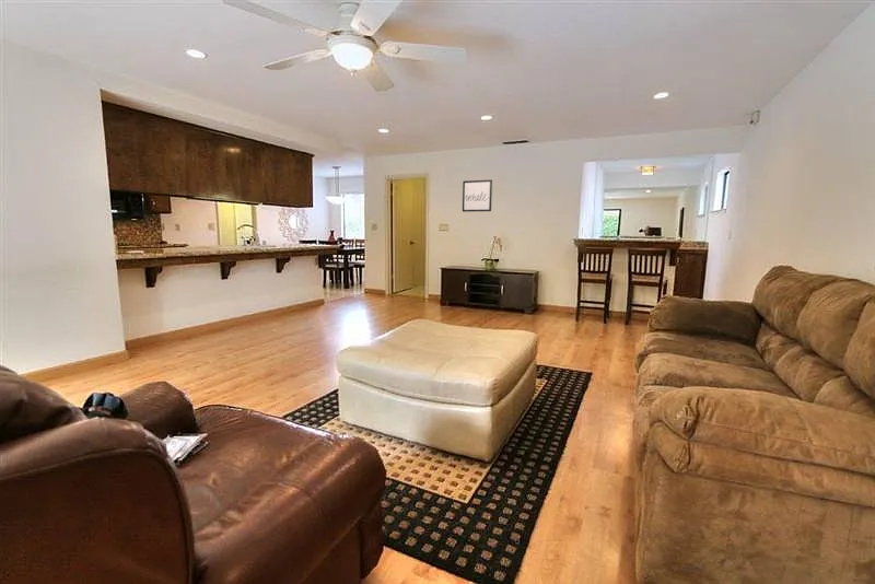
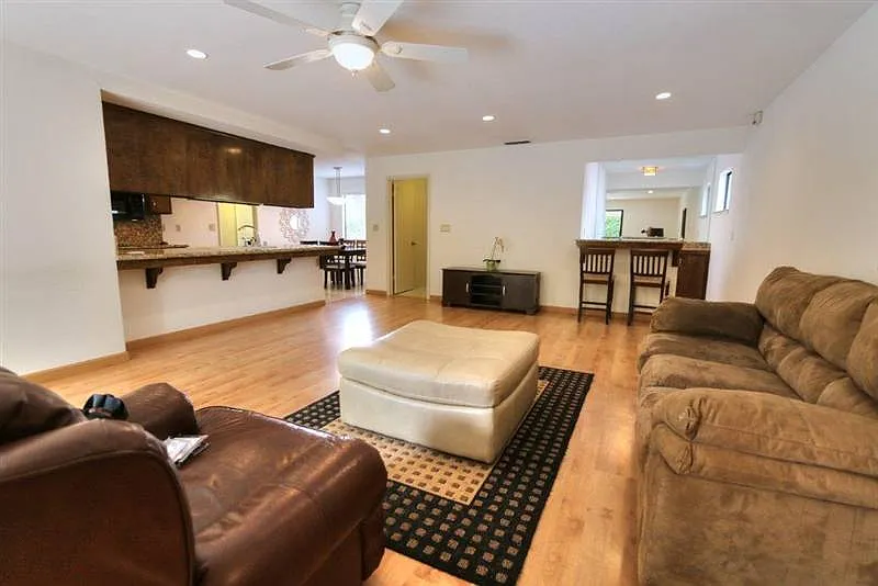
- wall art (477, 196)
